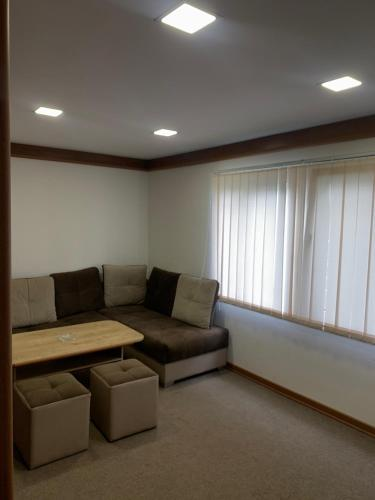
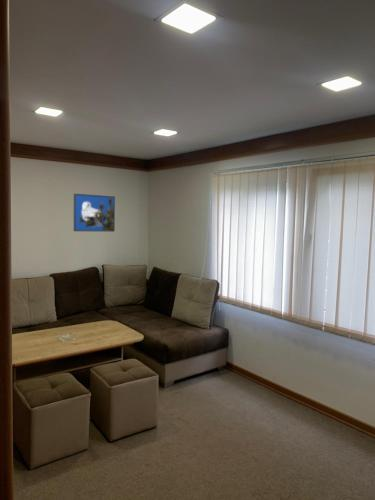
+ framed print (94, 213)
